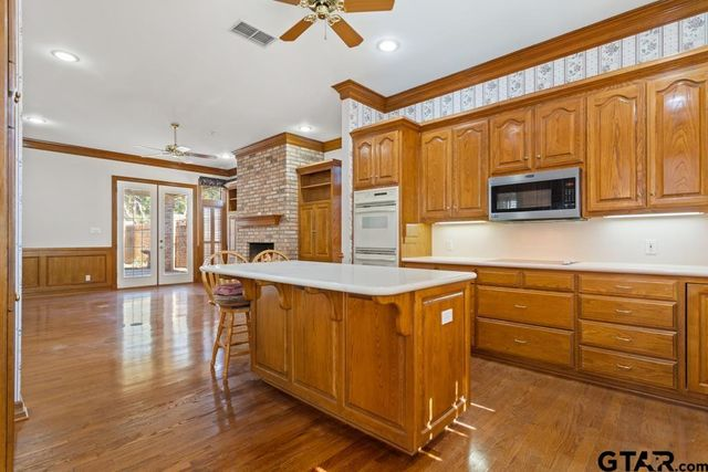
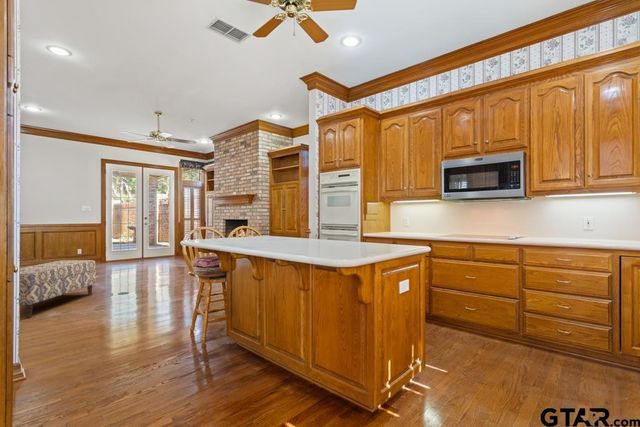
+ bench (47, 285)
